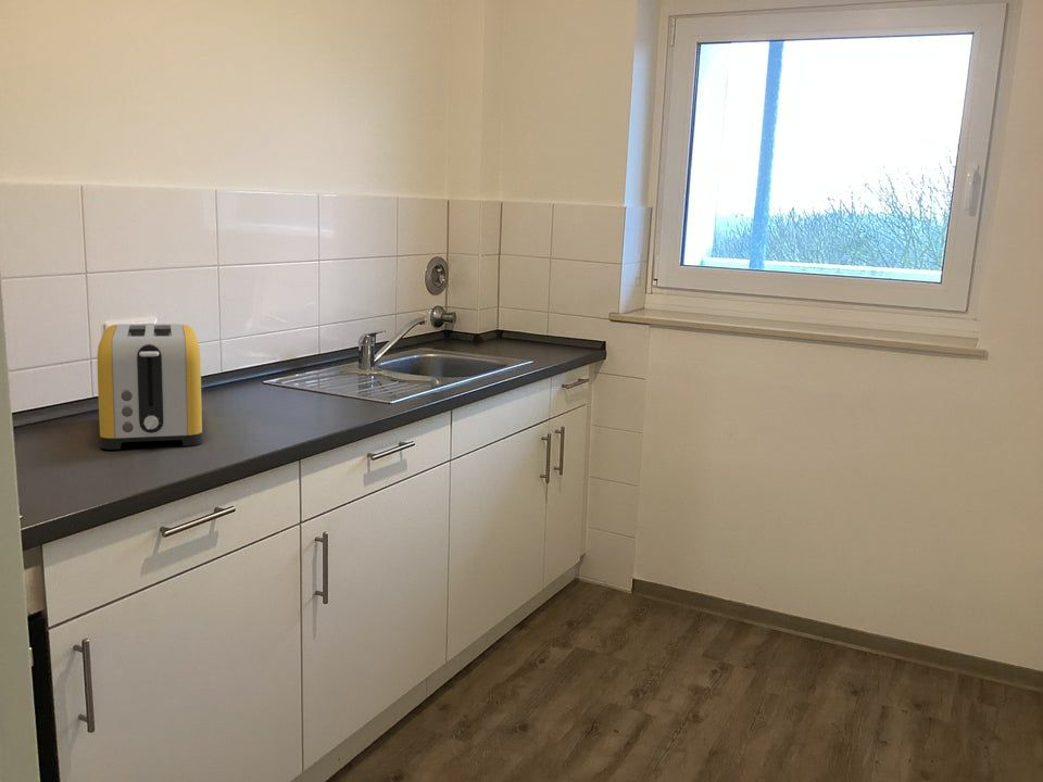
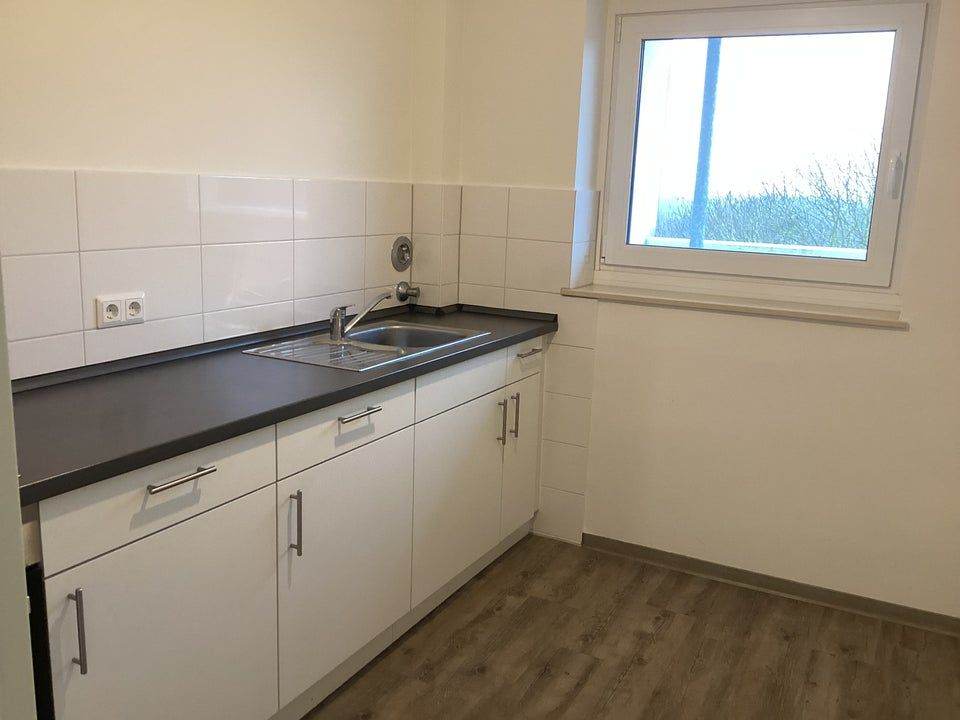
- toaster (151, 381)
